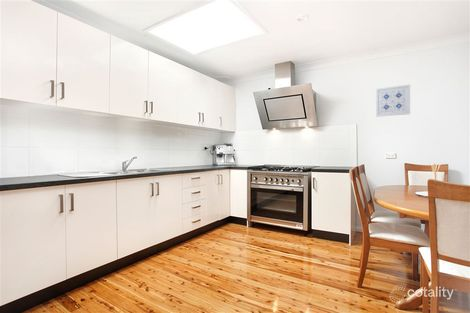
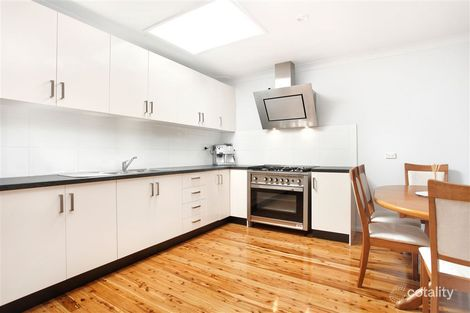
- wall art (392, 101)
